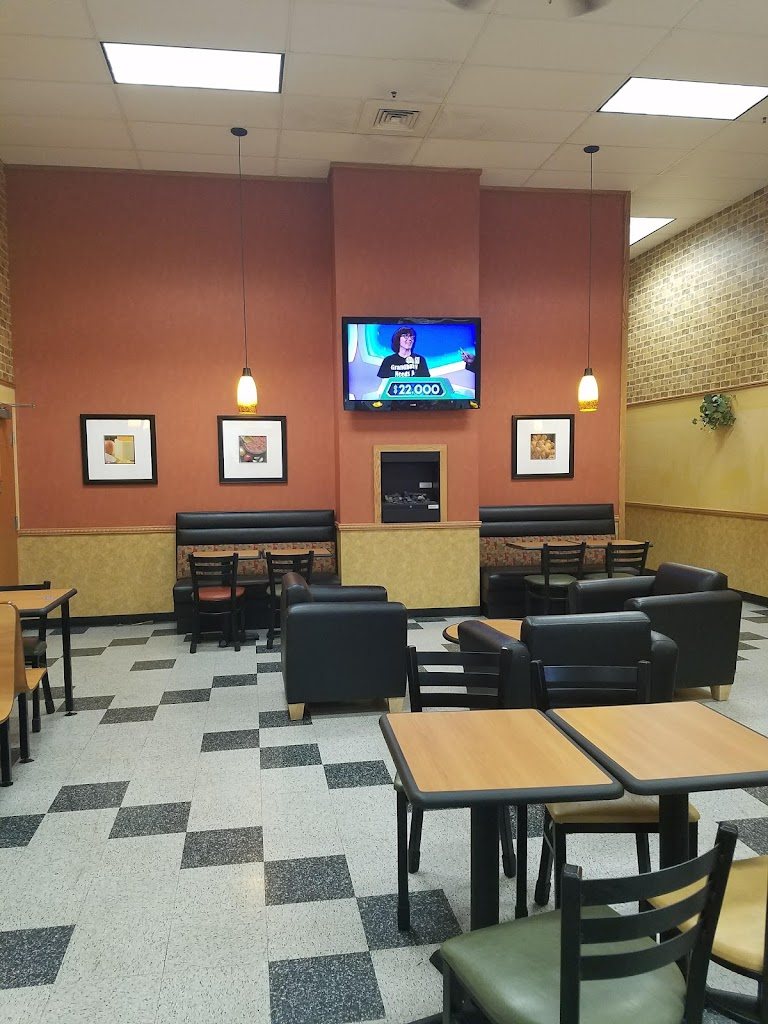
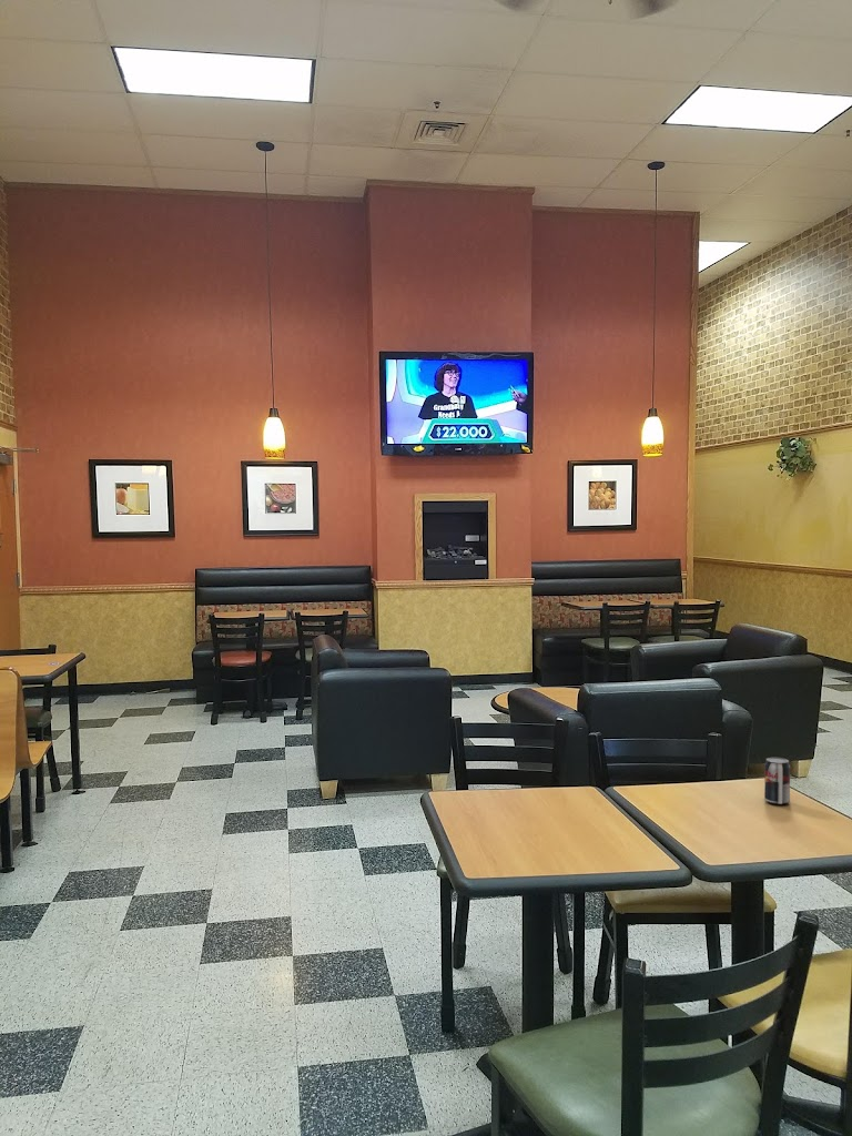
+ beverage can (777, 780)
